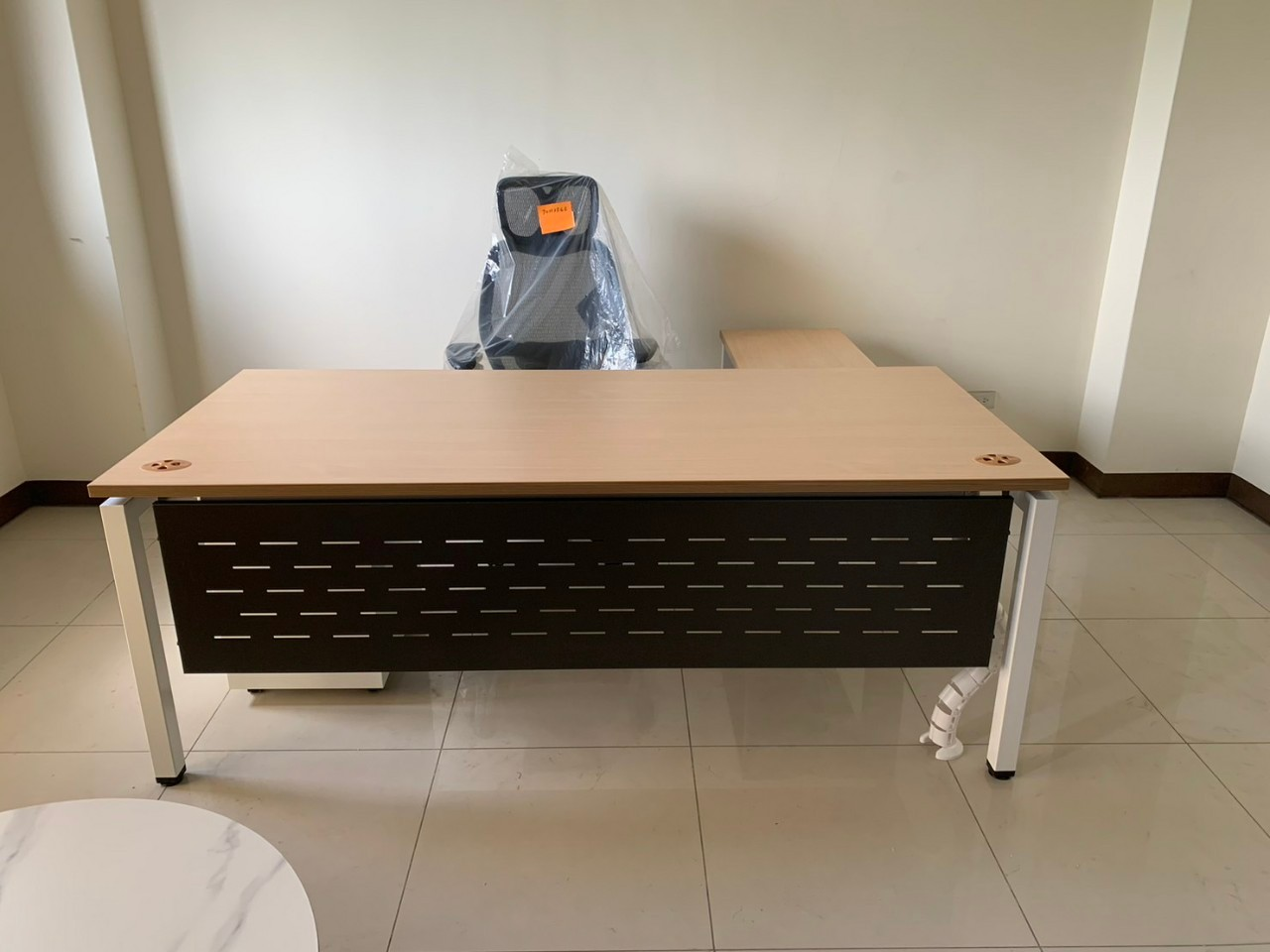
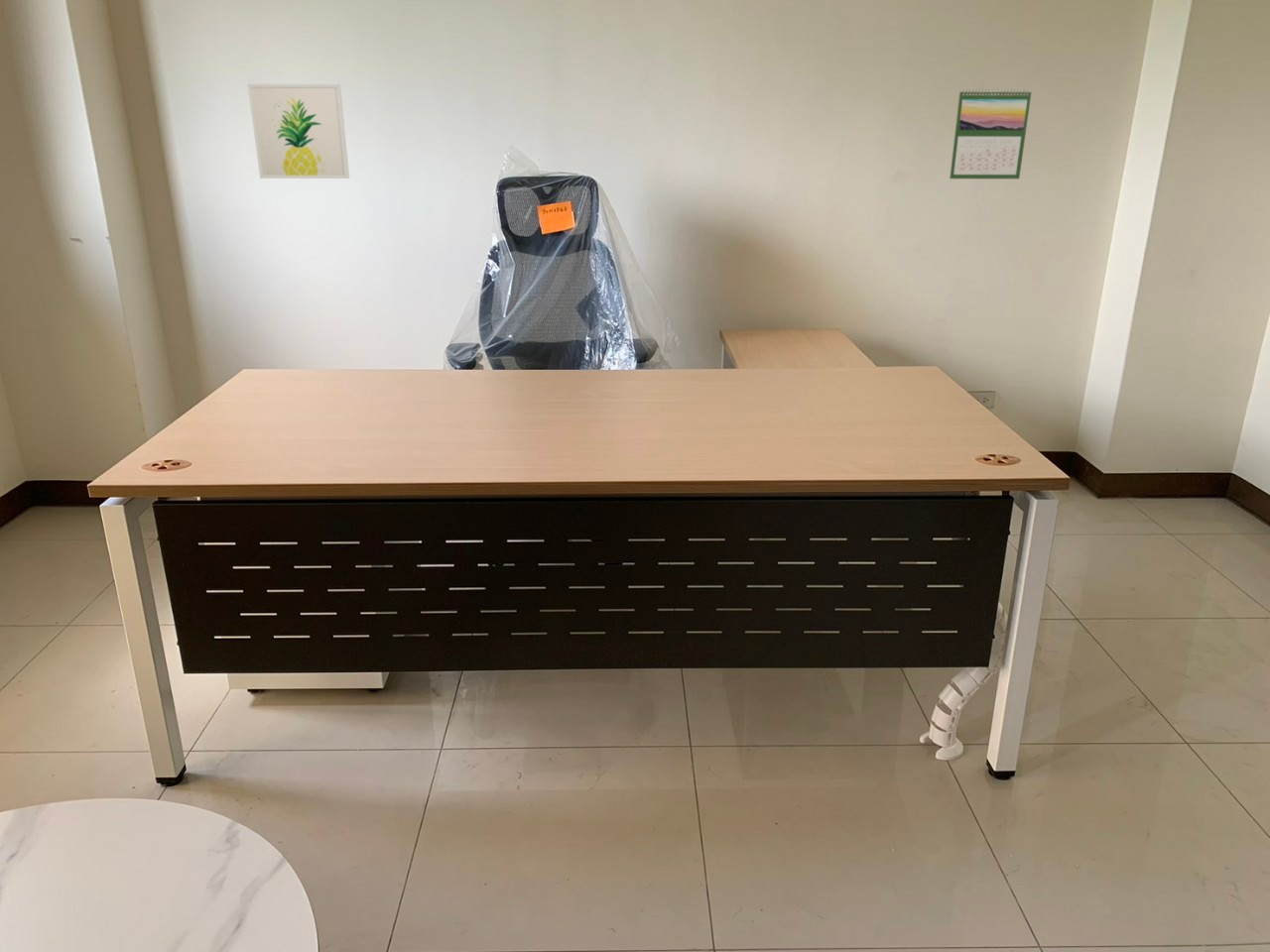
+ calendar (989, 134)
+ wall art (299, 132)
